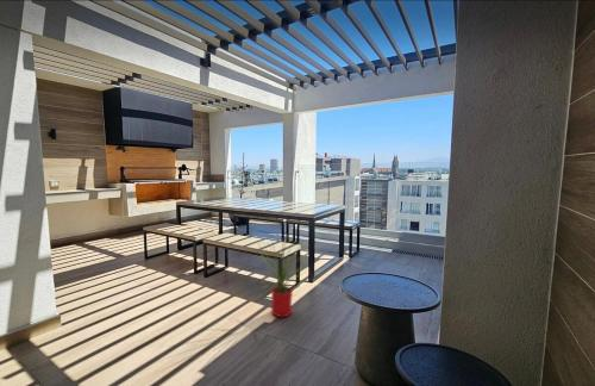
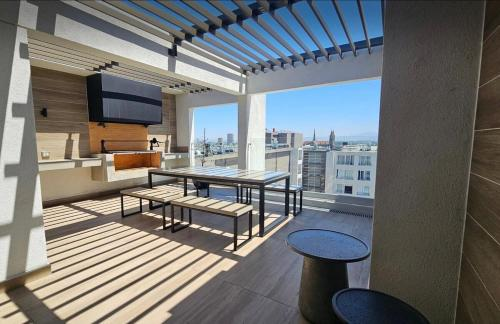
- house plant (282, 275)
